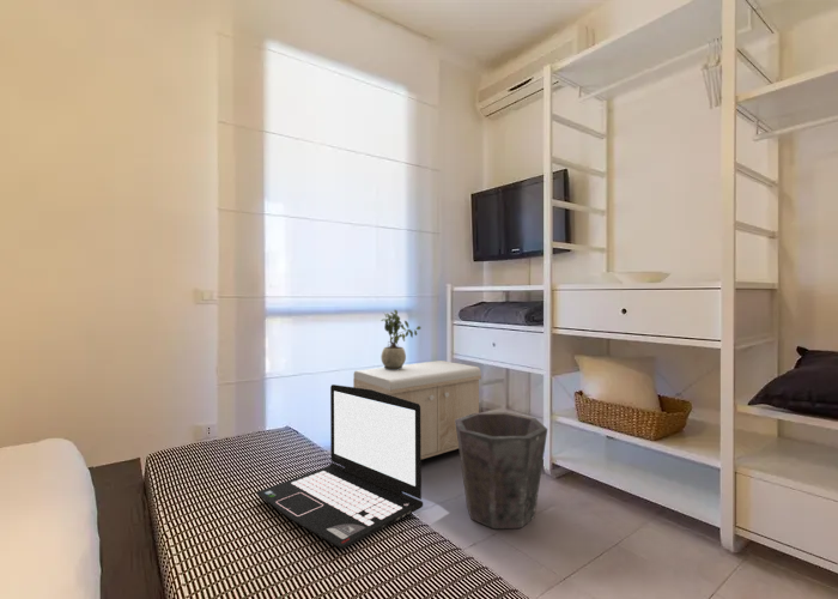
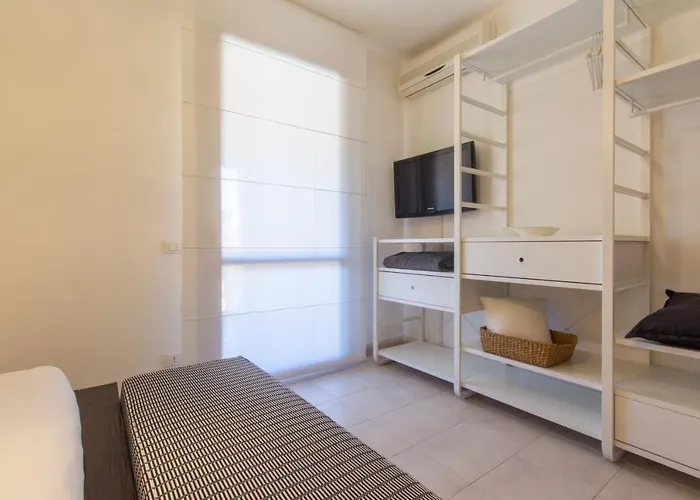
- waste bin (499, 467)
- laptop (335, 450)
- storage bench (420, 411)
- potted plant (397, 338)
